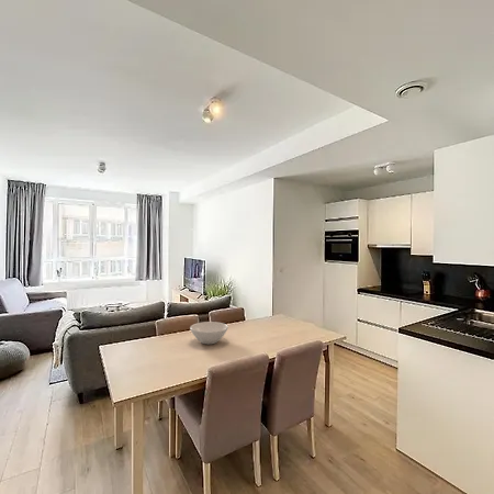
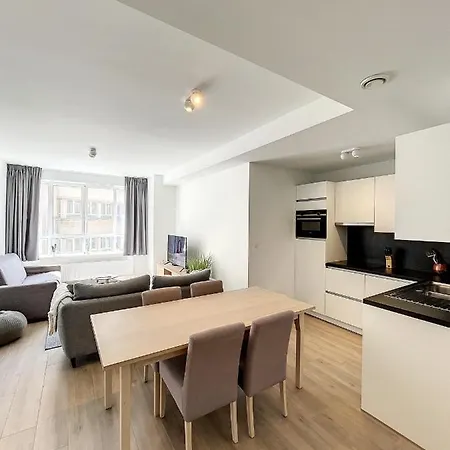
- bowl (209, 334)
